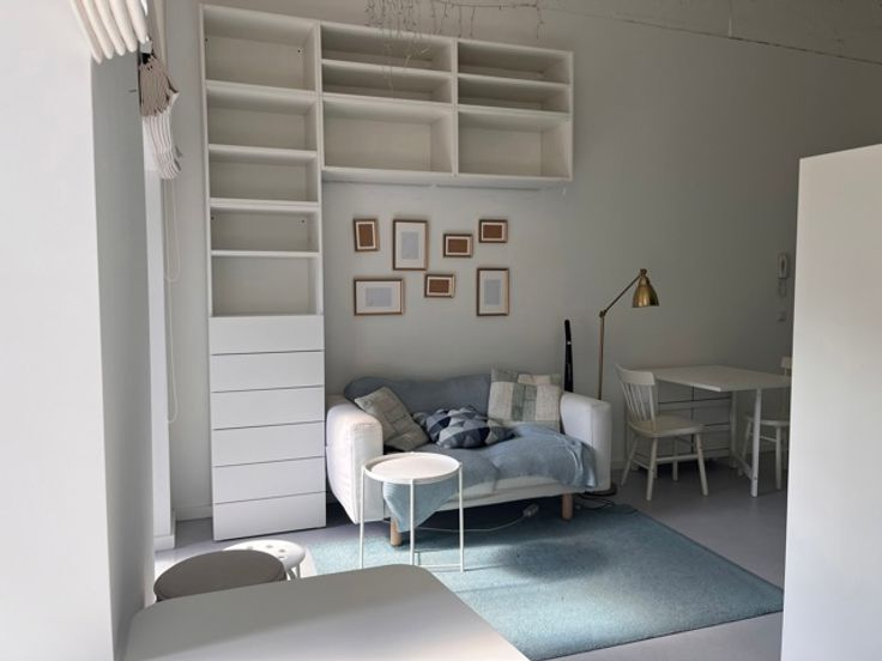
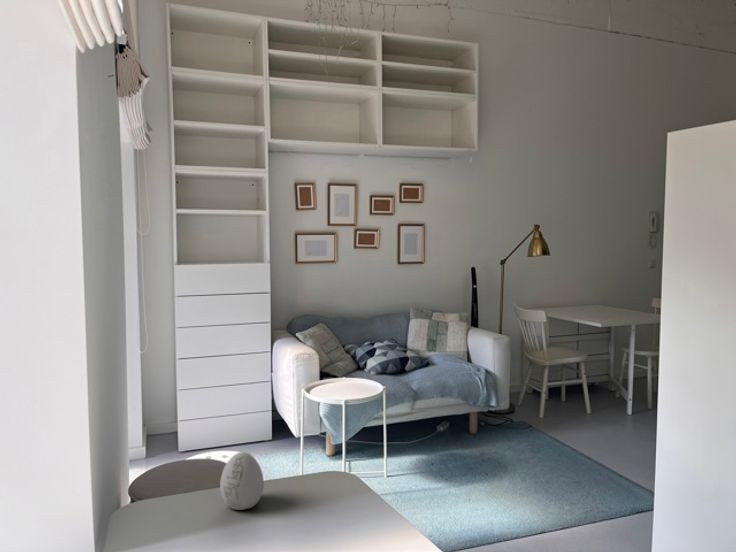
+ decorative egg (242, 478)
